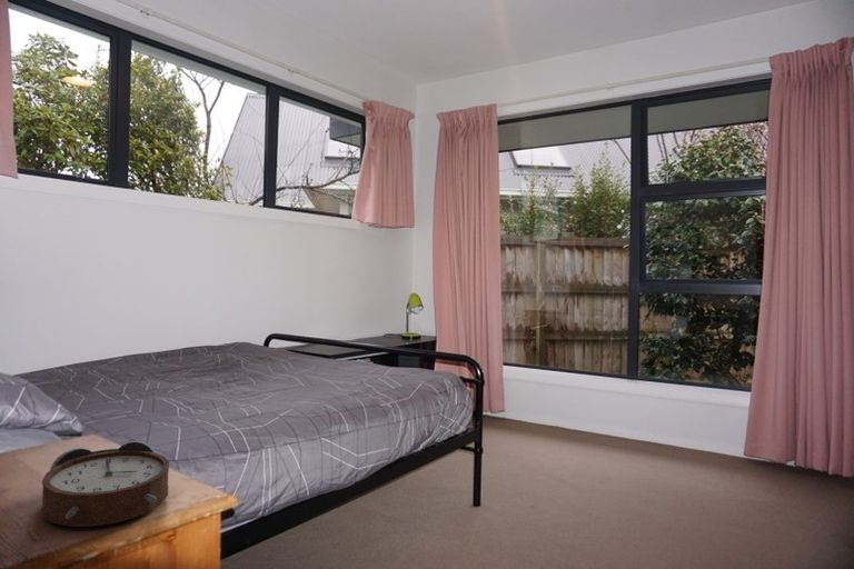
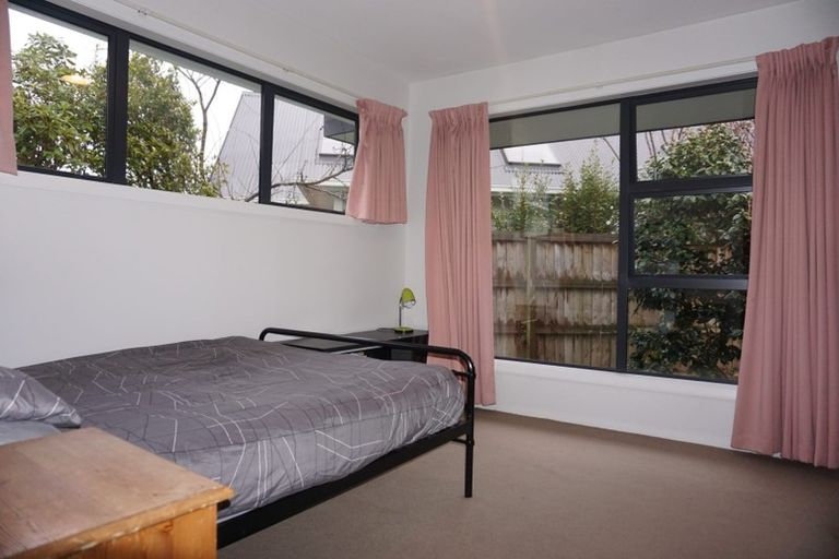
- alarm clock (107, 476)
